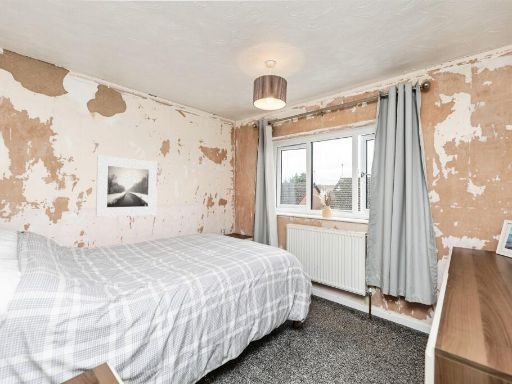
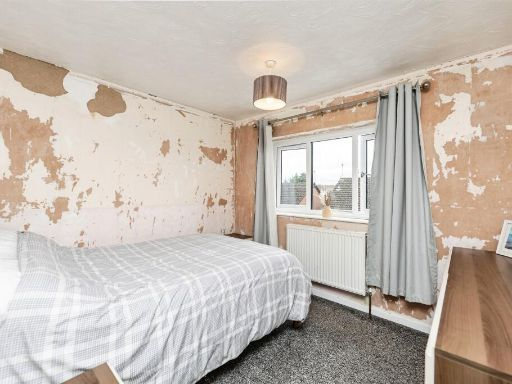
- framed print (128, 187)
